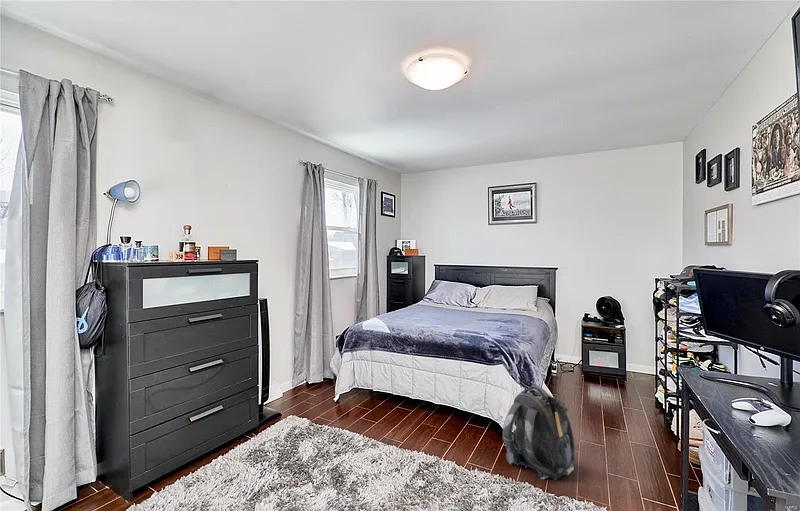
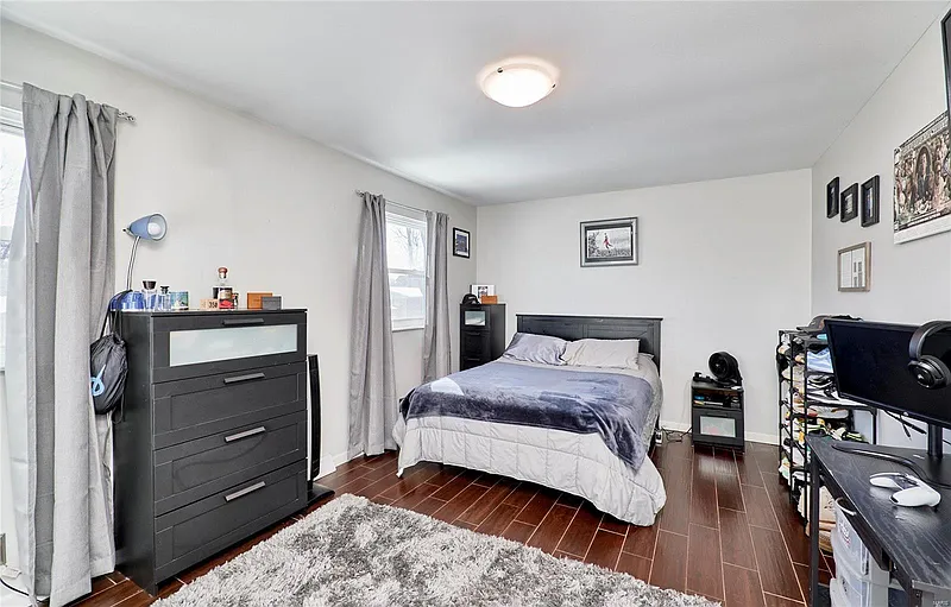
- backpack (537, 425)
